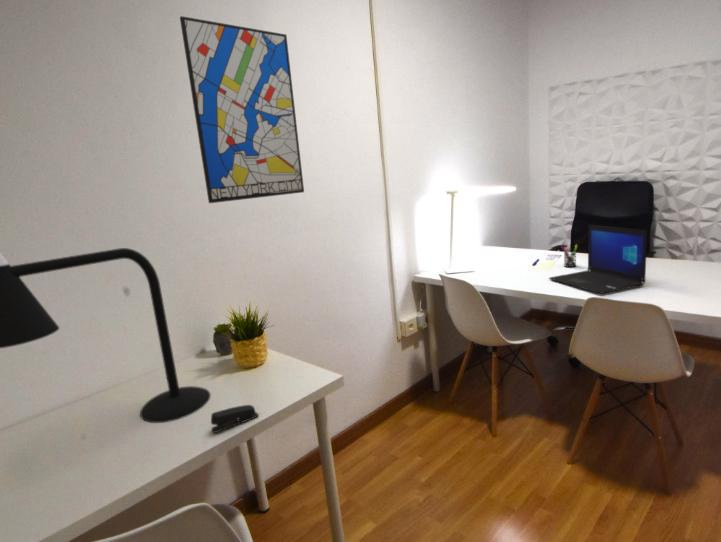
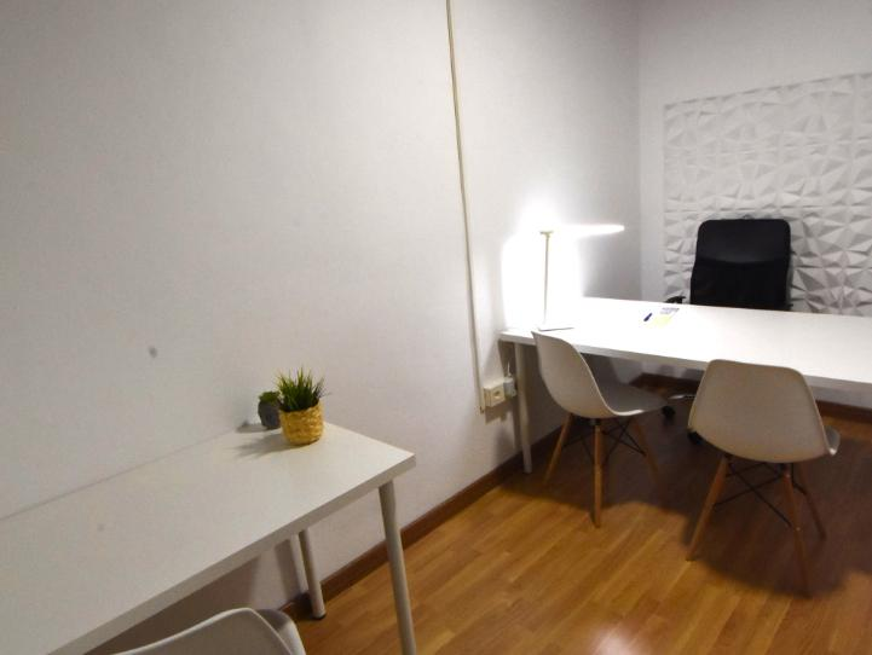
- wall art (249, 115)
- laptop (594, 256)
- stapler (234, 414)
- pen holder (570, 254)
- desk lamp (58, 329)
